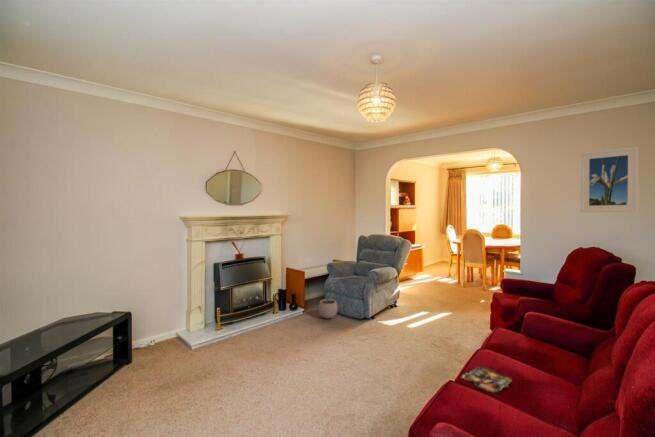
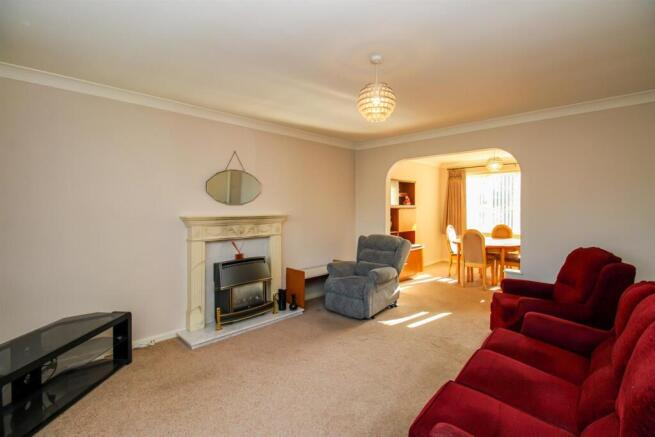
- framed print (607, 181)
- plant pot (328, 305)
- magazine (486, 377)
